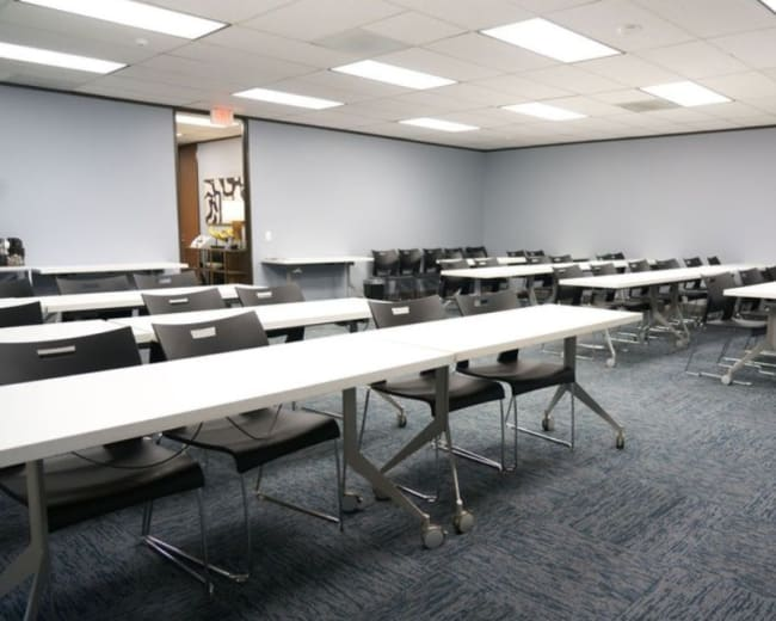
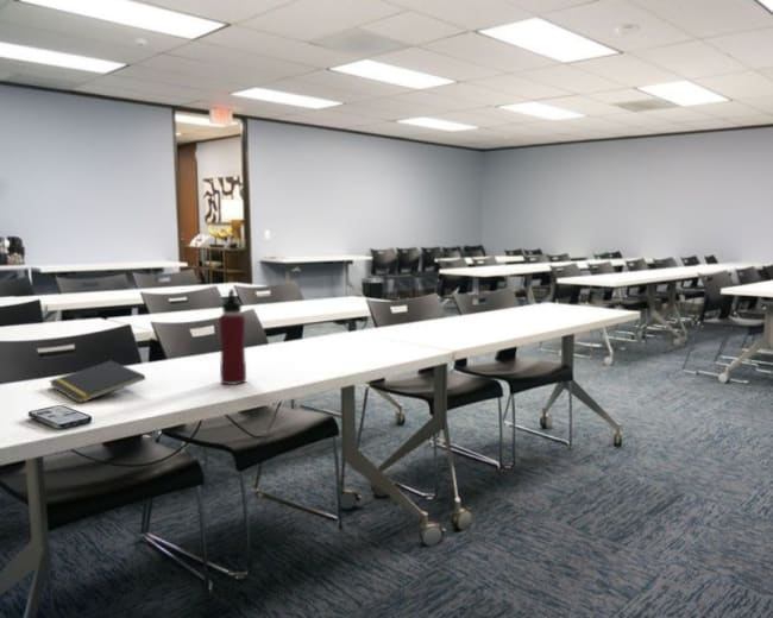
+ phone case (59, 416)
+ notepad (96, 379)
+ water bottle (232, 335)
